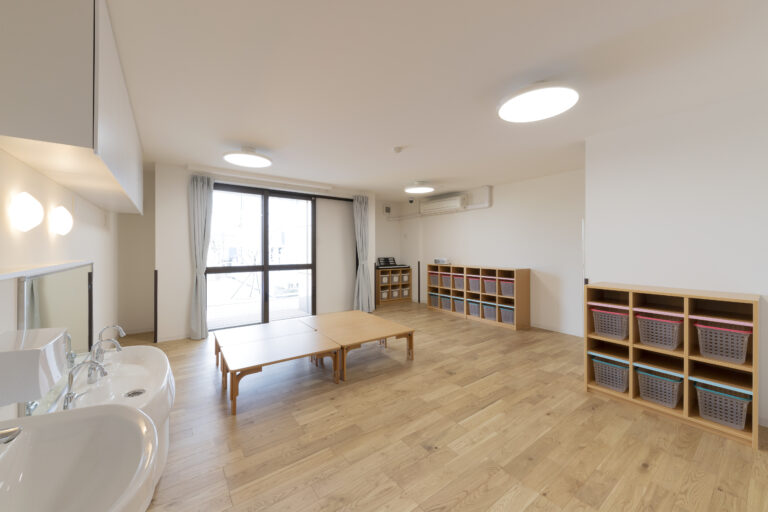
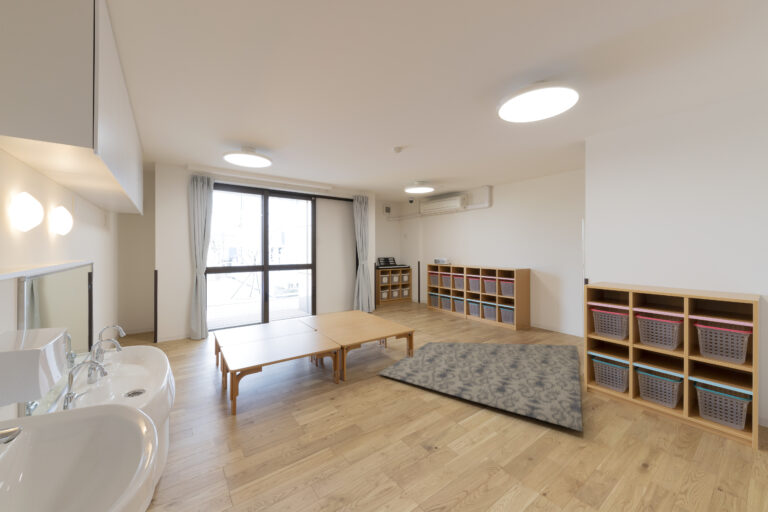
+ rug (491, 356)
